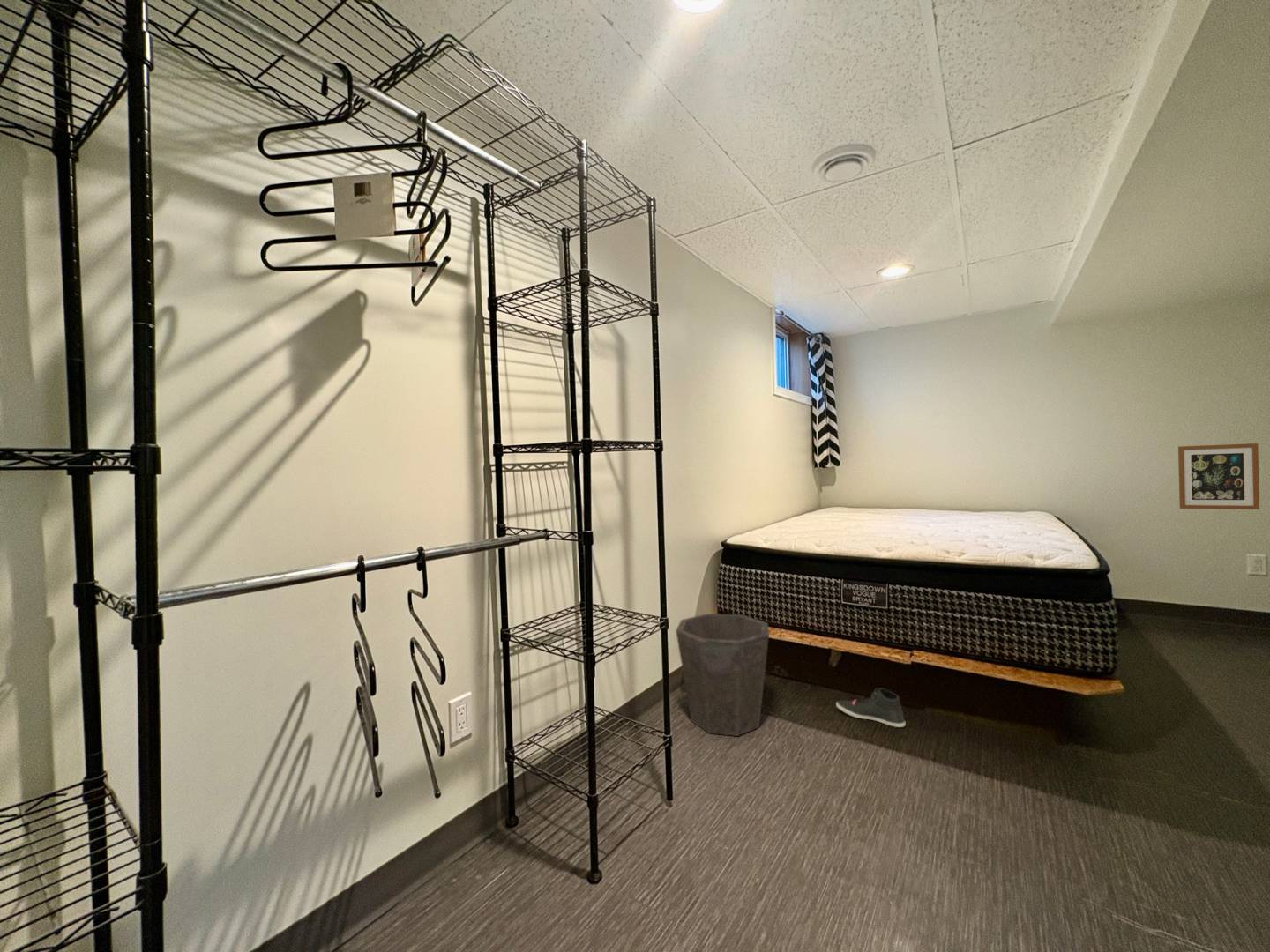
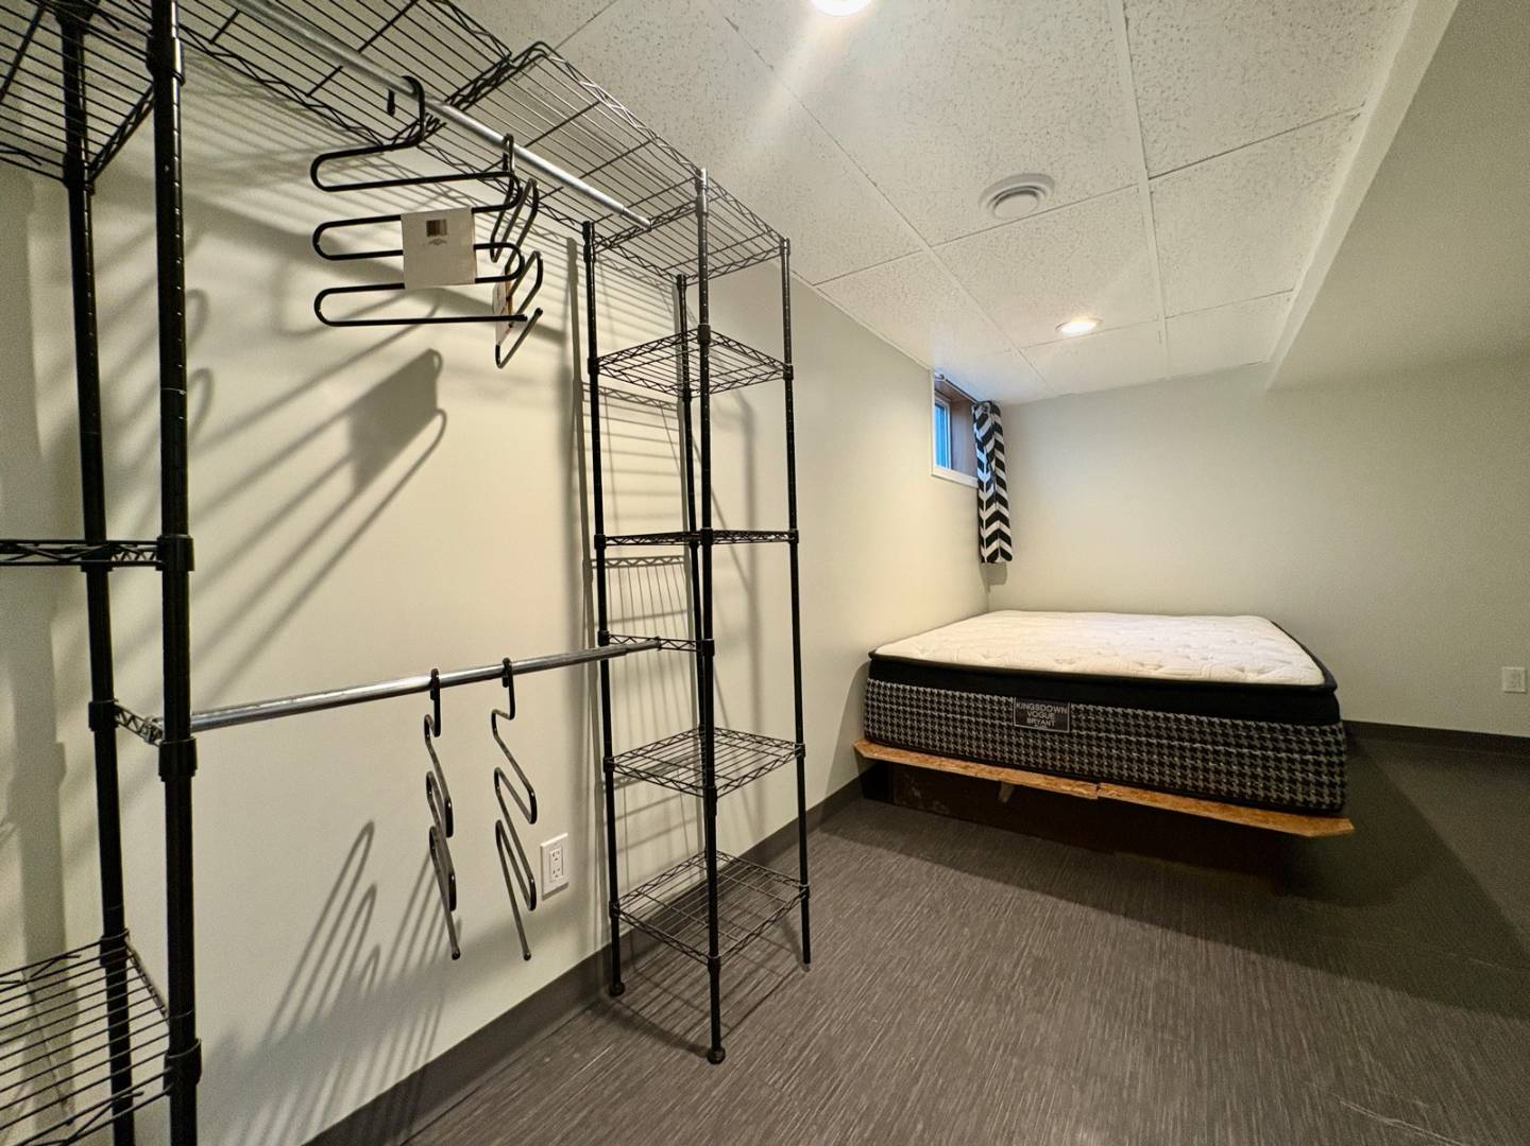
- sneaker (869, 701)
- wall art (1217, 477)
- waste bin (723, 672)
